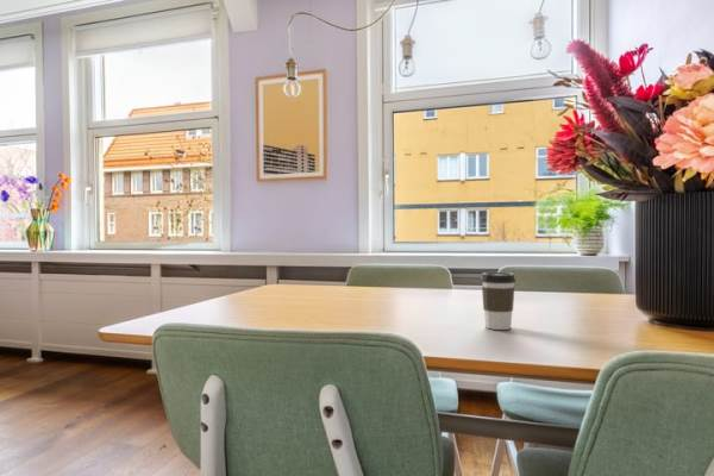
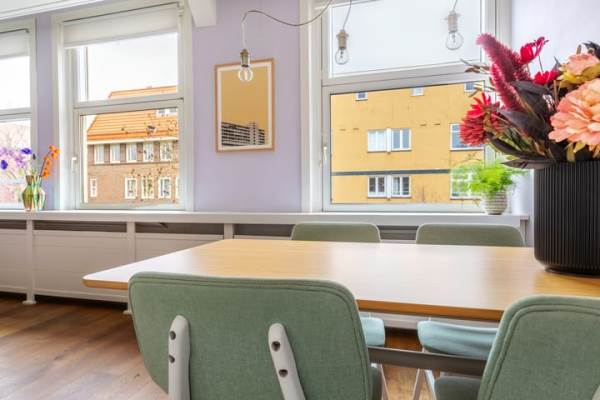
- coffee cup (497, 300)
